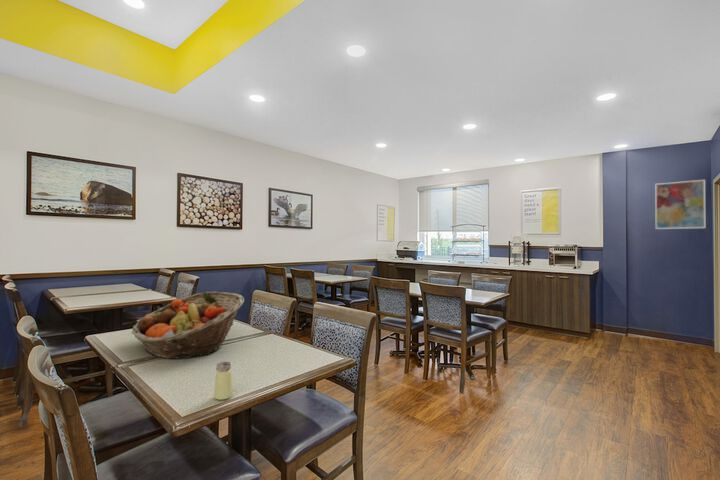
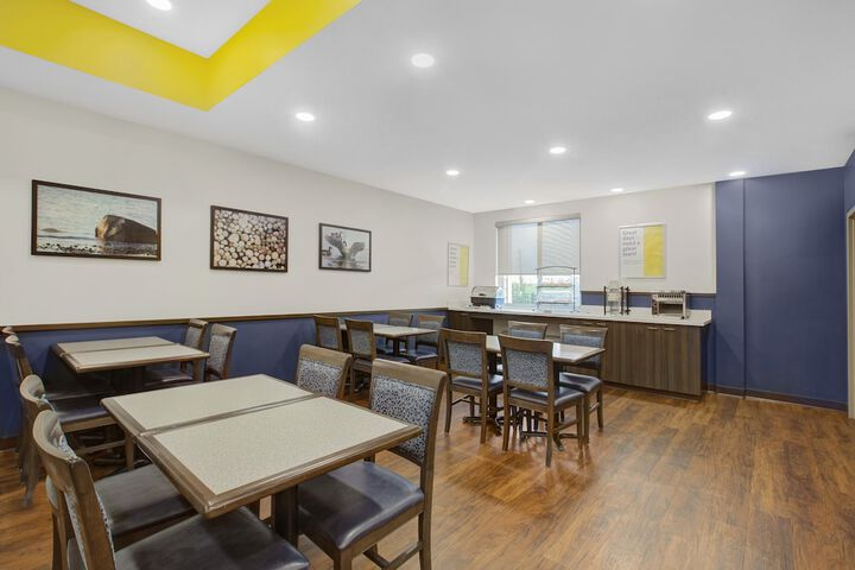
- saltshaker (223, 379)
- fruit basket (190, 321)
- wall art (679, 205)
